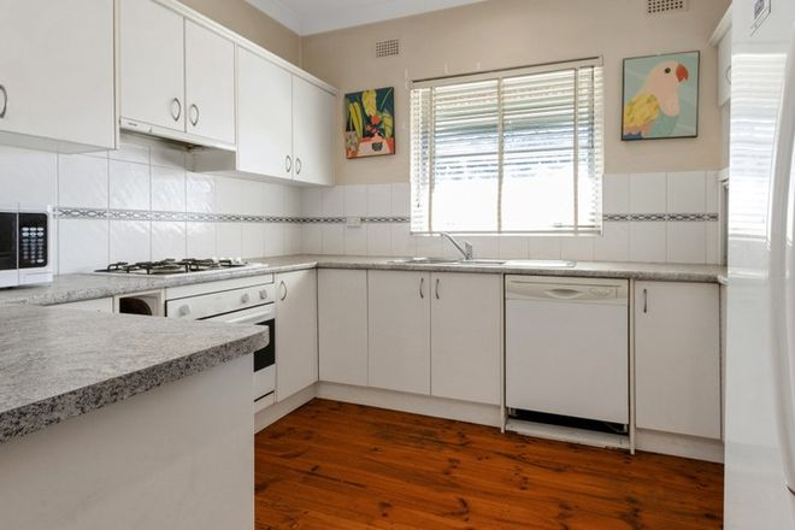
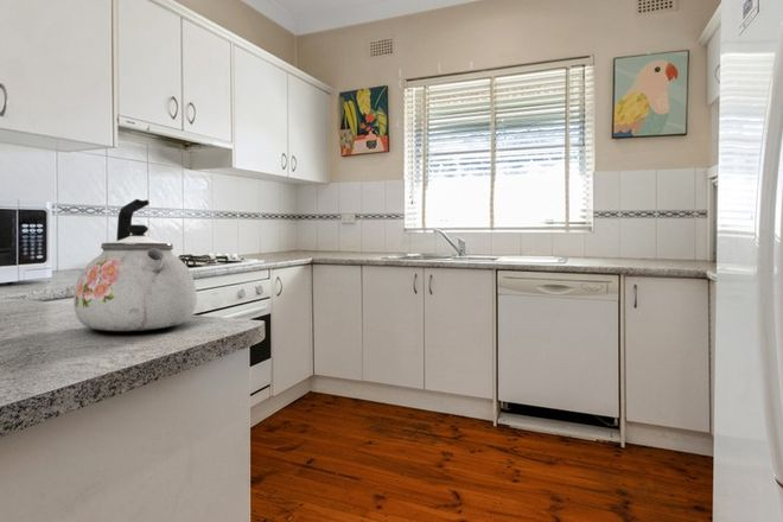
+ kettle (139, 263)
